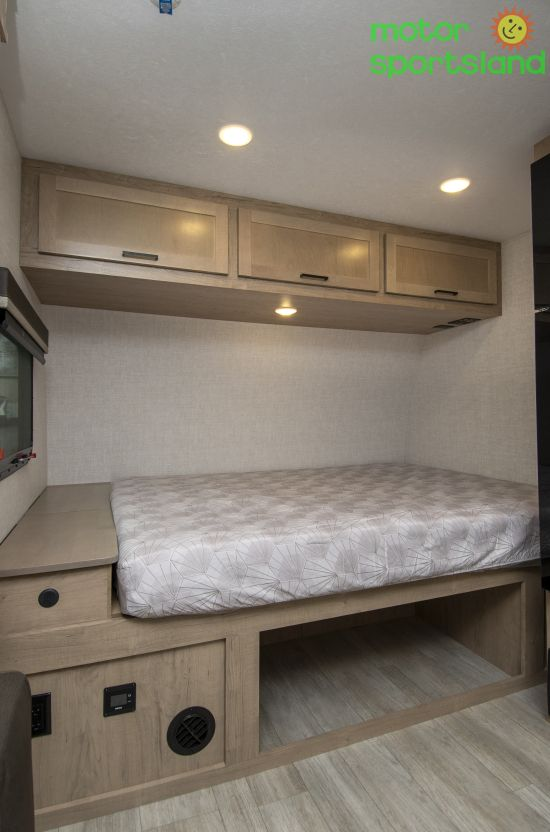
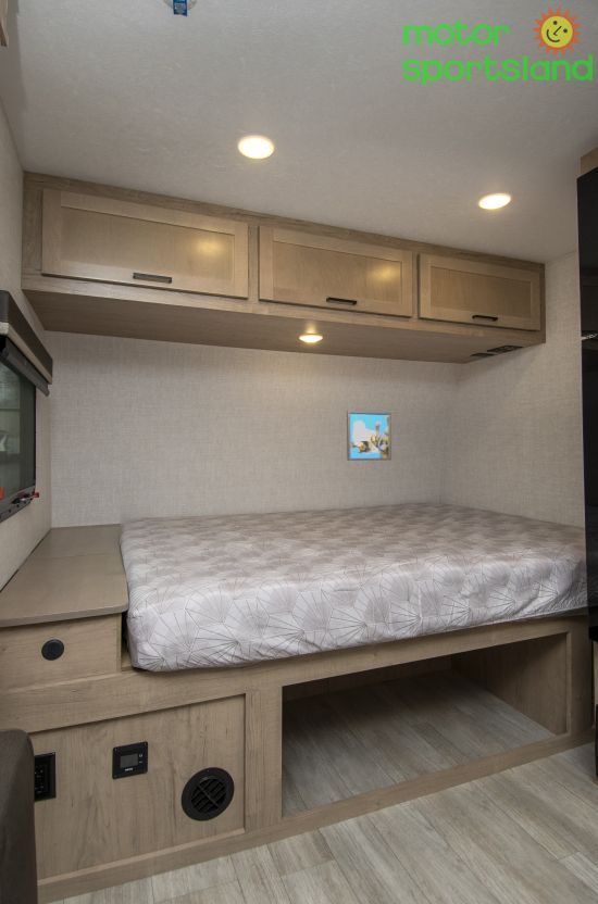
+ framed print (369, 436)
